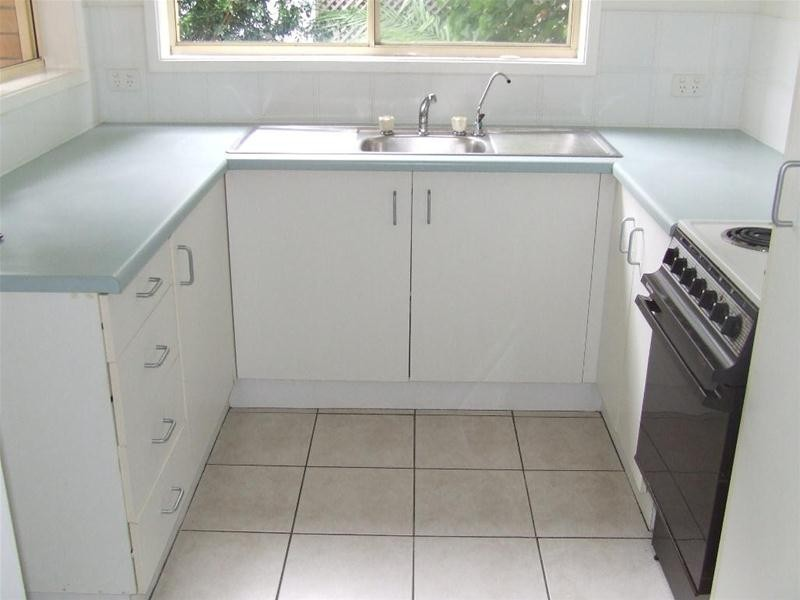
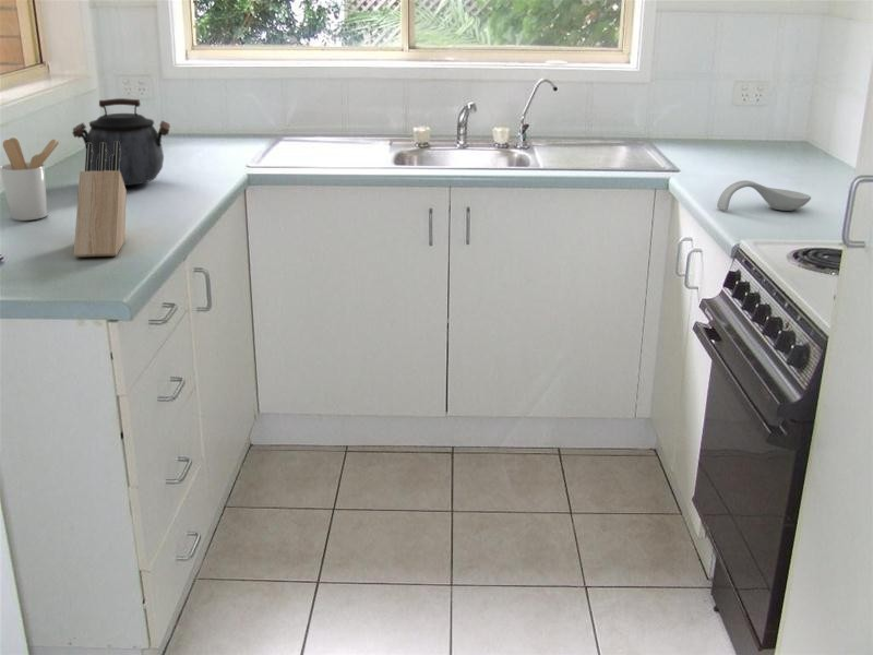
+ knife block (99, 196)
+ utensil holder (34, 177)
+ kettle (123, 142)
+ spoon rest (765, 194)
